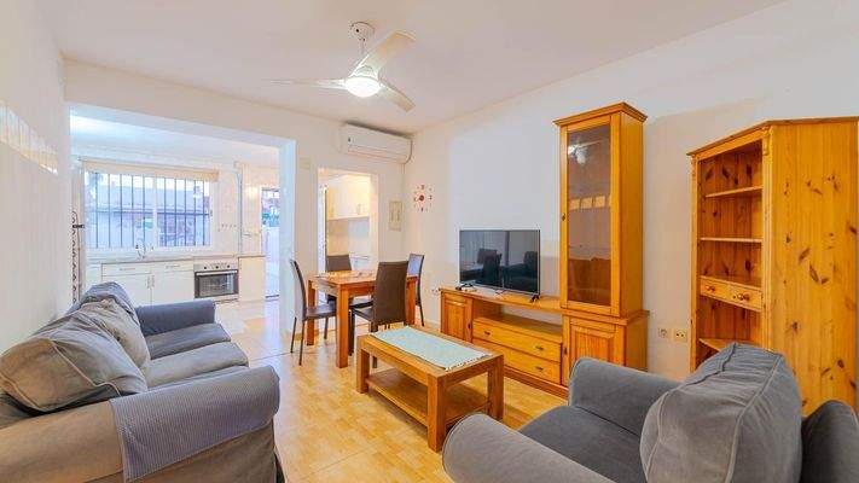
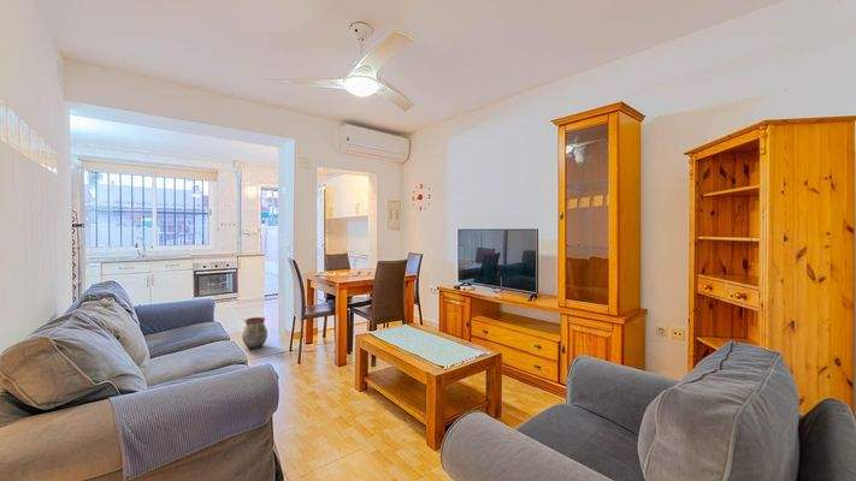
+ vase (254, 333)
